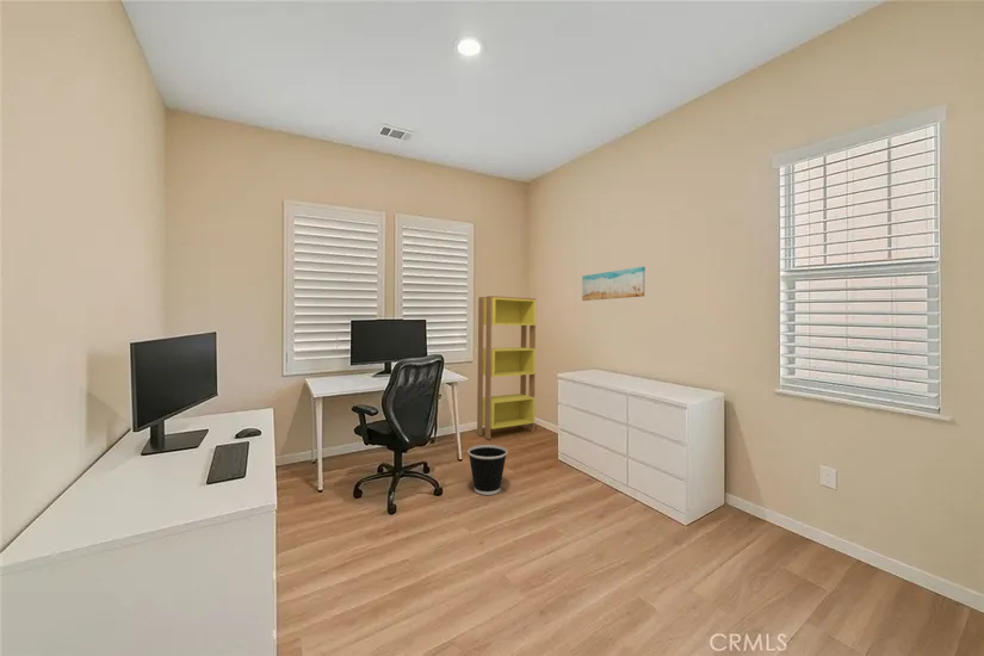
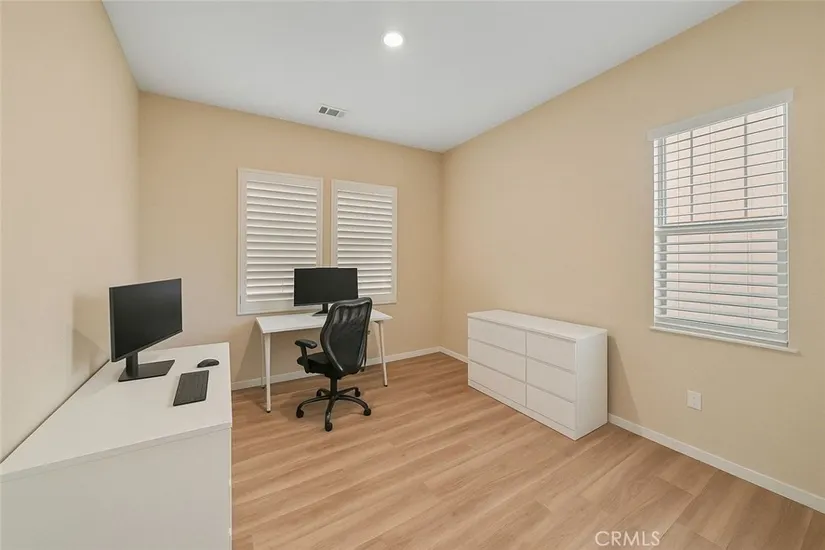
- bookcase (507, 365)
- wall art (611, 285)
- wastebasket (487, 470)
